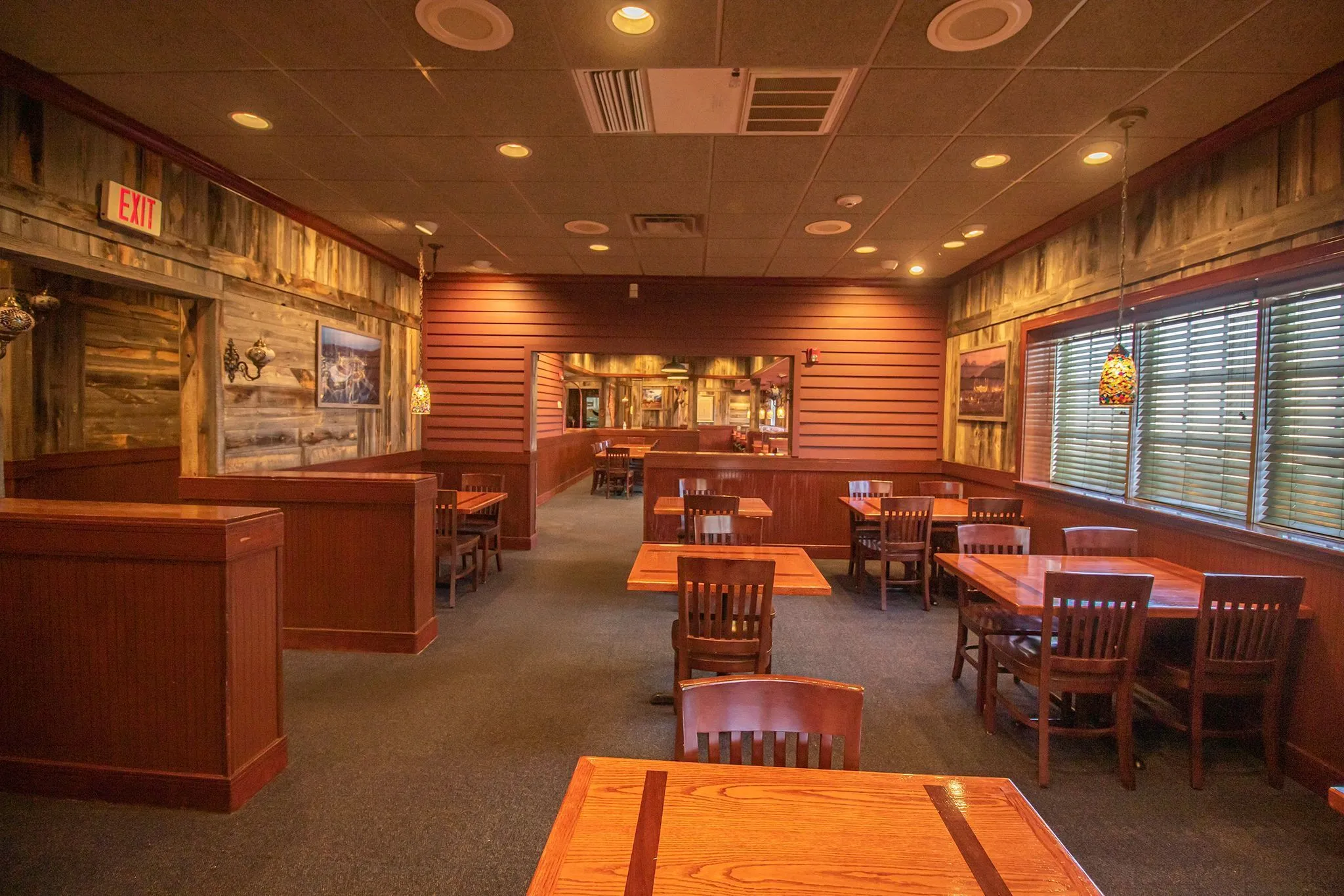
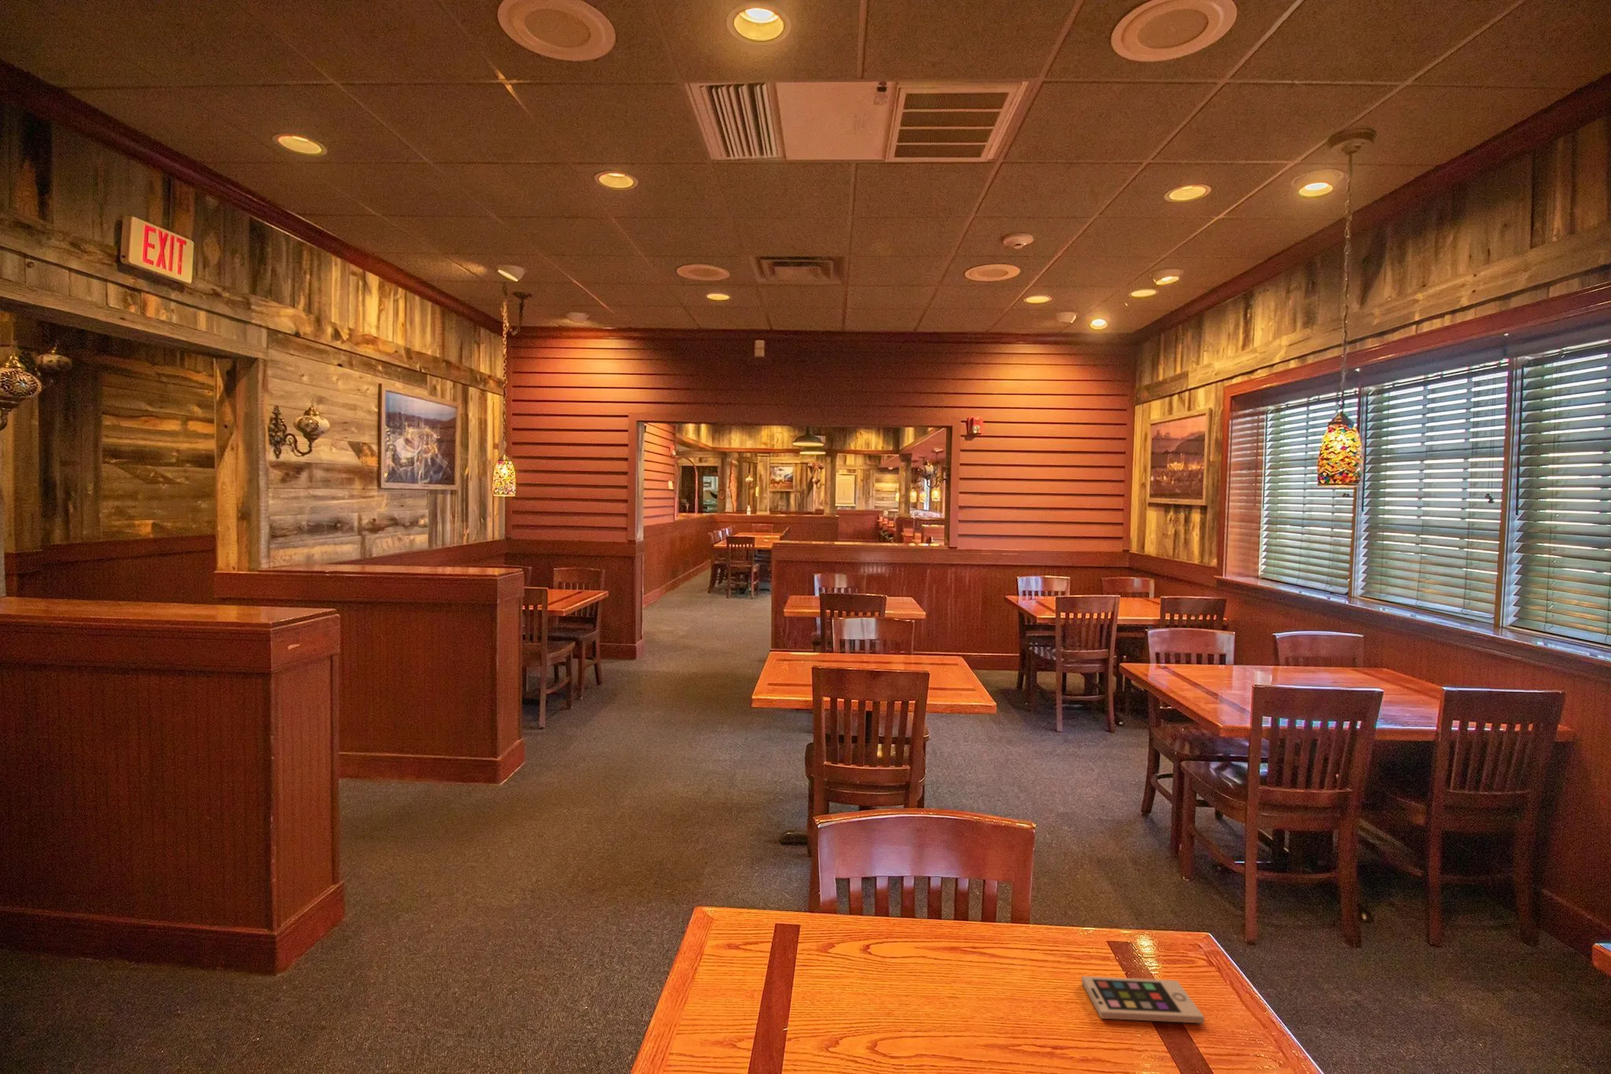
+ smartphone (1140, 997)
